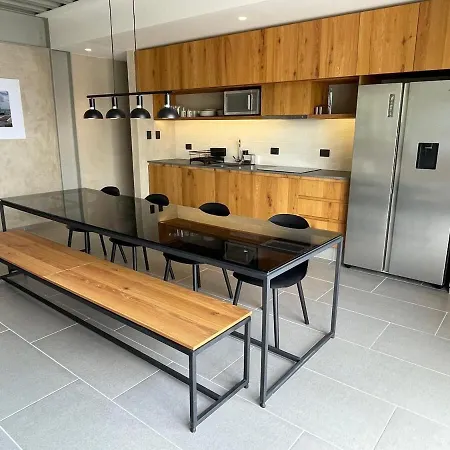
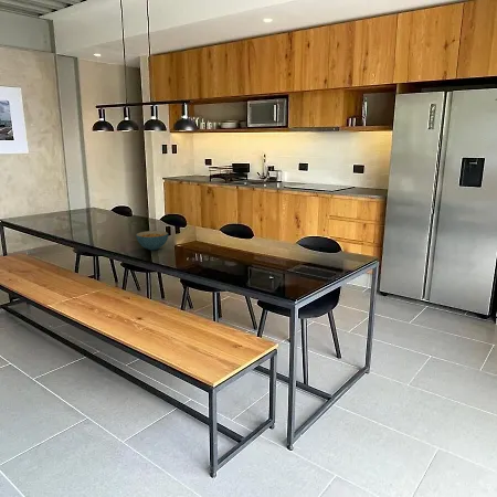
+ cereal bowl (152, 241)
